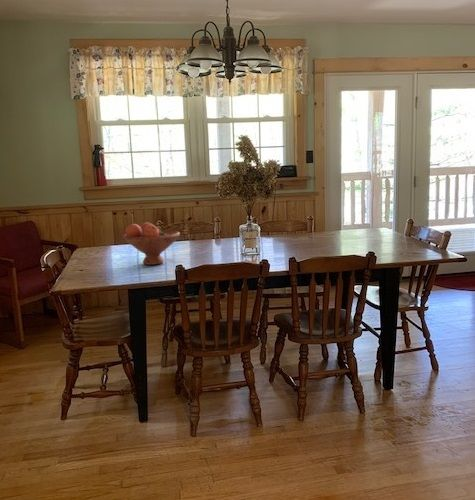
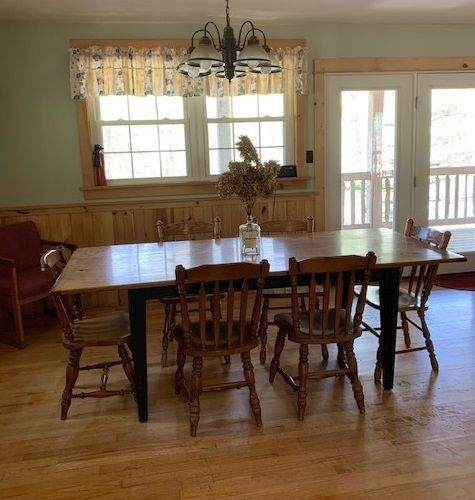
- fruit bowl (152, 242)
